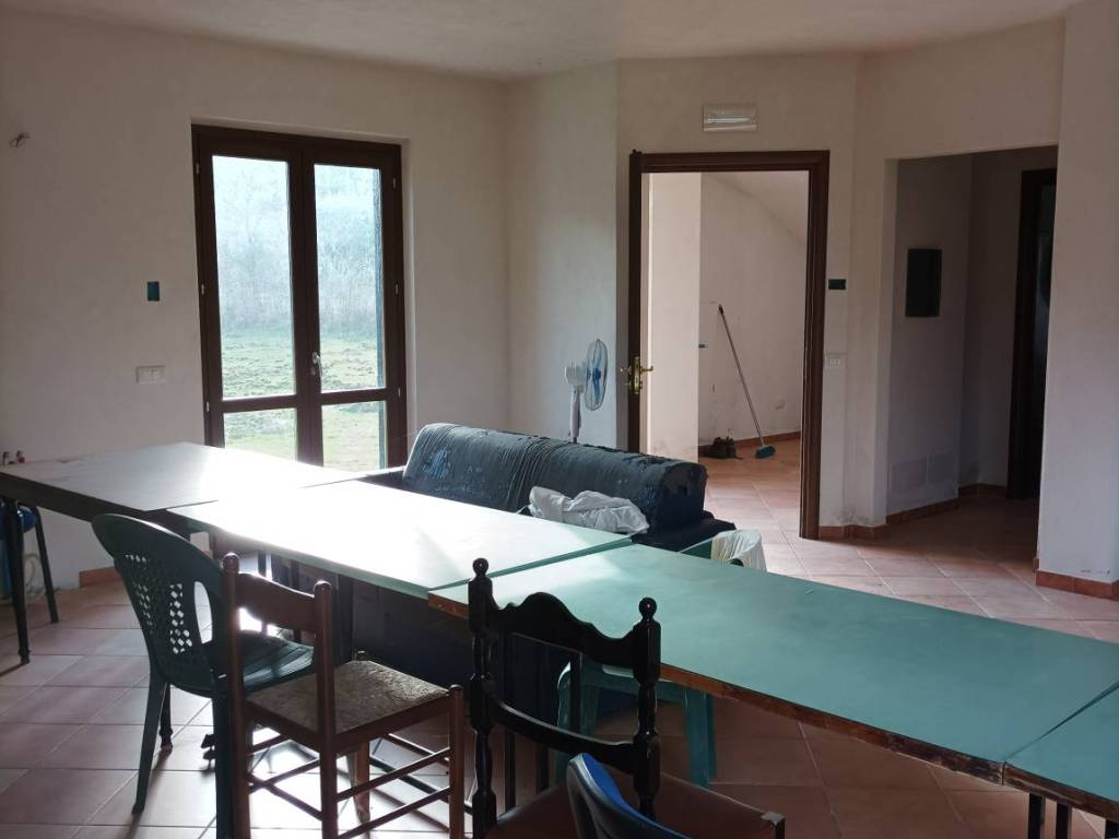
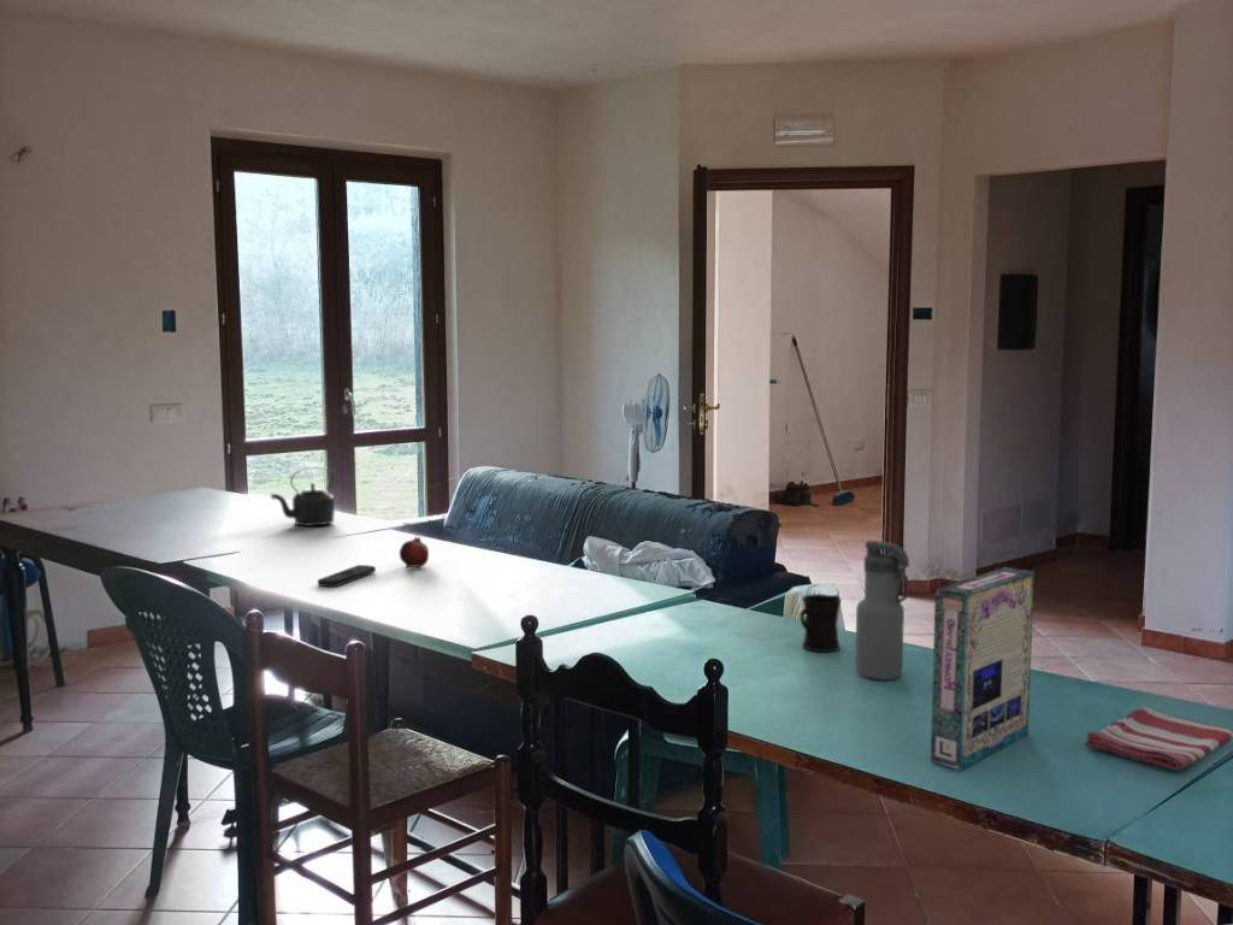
+ dish towel (1161, 736)
+ kettle (302, 495)
+ remote control (347, 575)
+ mug (819, 623)
+ fruit (414, 550)
+ game box (983, 664)
+ water bottle (880, 608)
